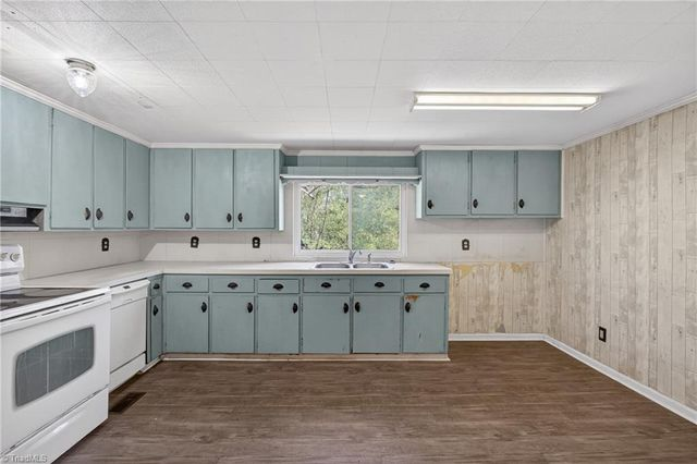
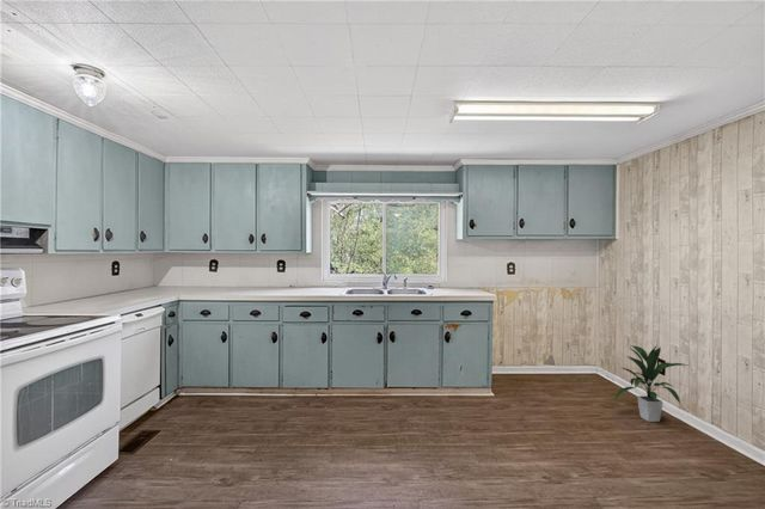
+ indoor plant (645, 380)
